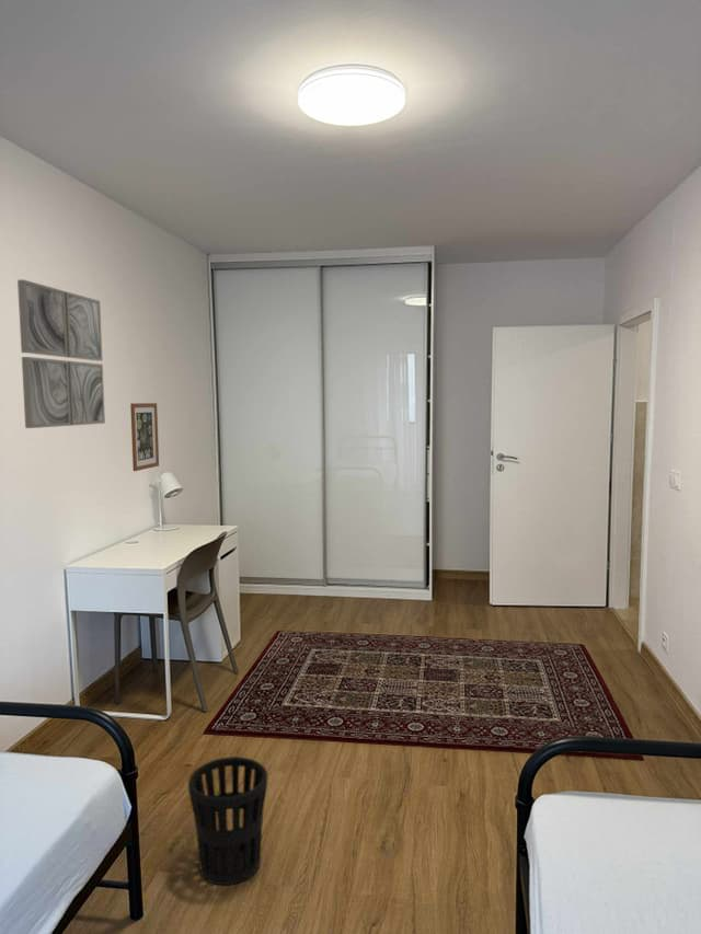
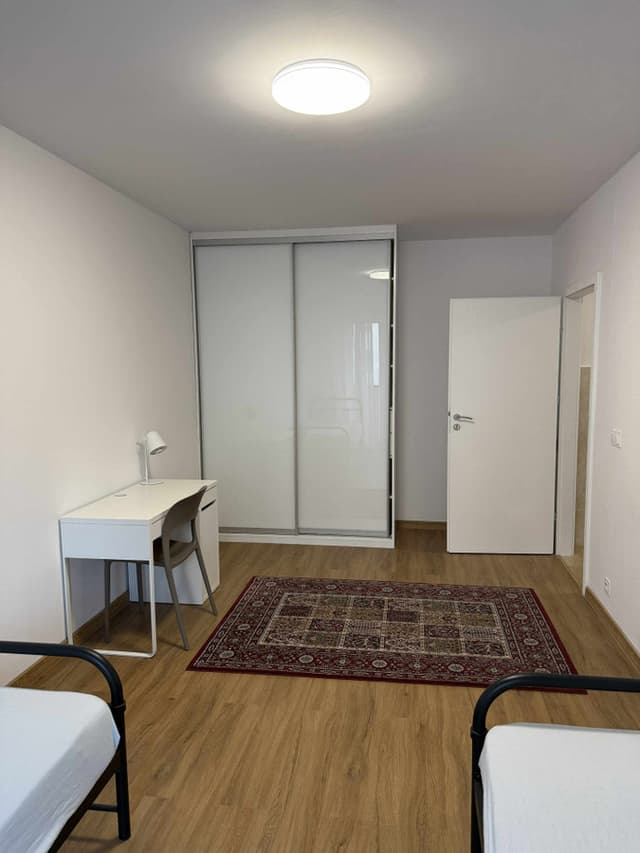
- wall art (145, 436)
- wall art (66, 357)
- wastebasket (226, 820)
